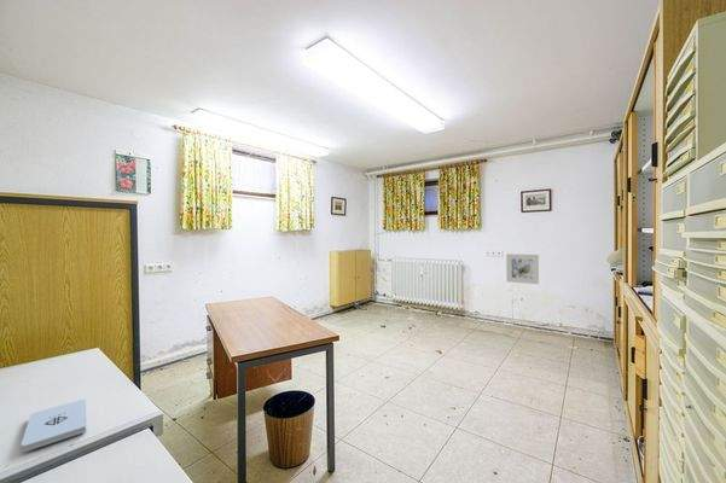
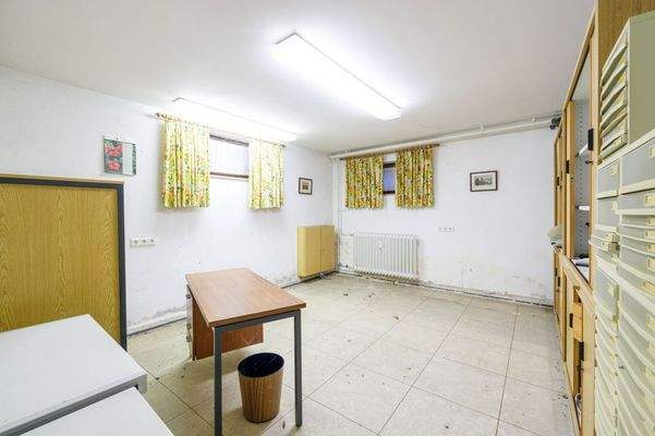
- notepad (57, 421)
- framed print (522, 268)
